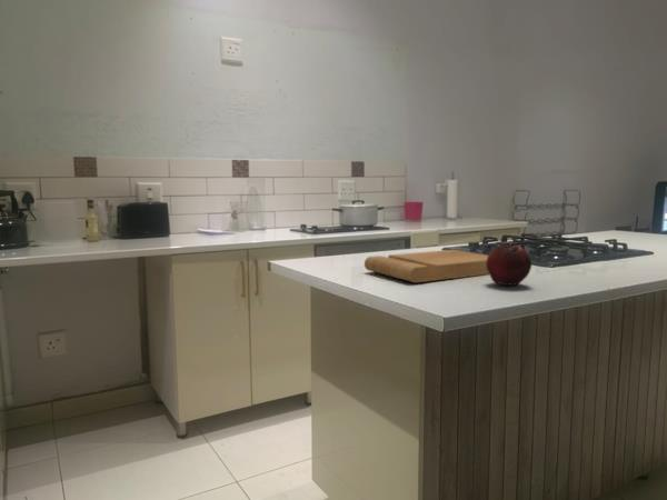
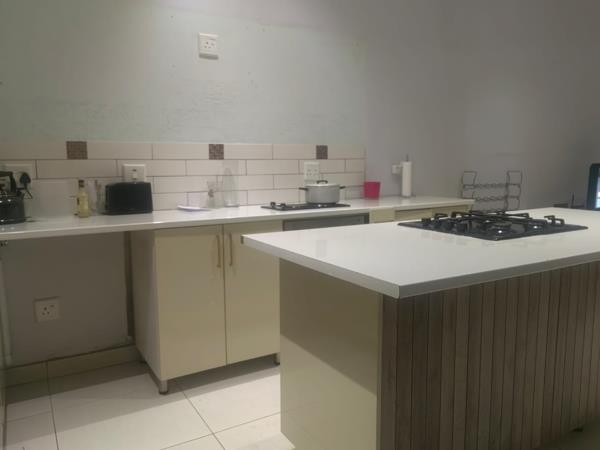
- fruit (508, 264)
- cutting board (436, 264)
